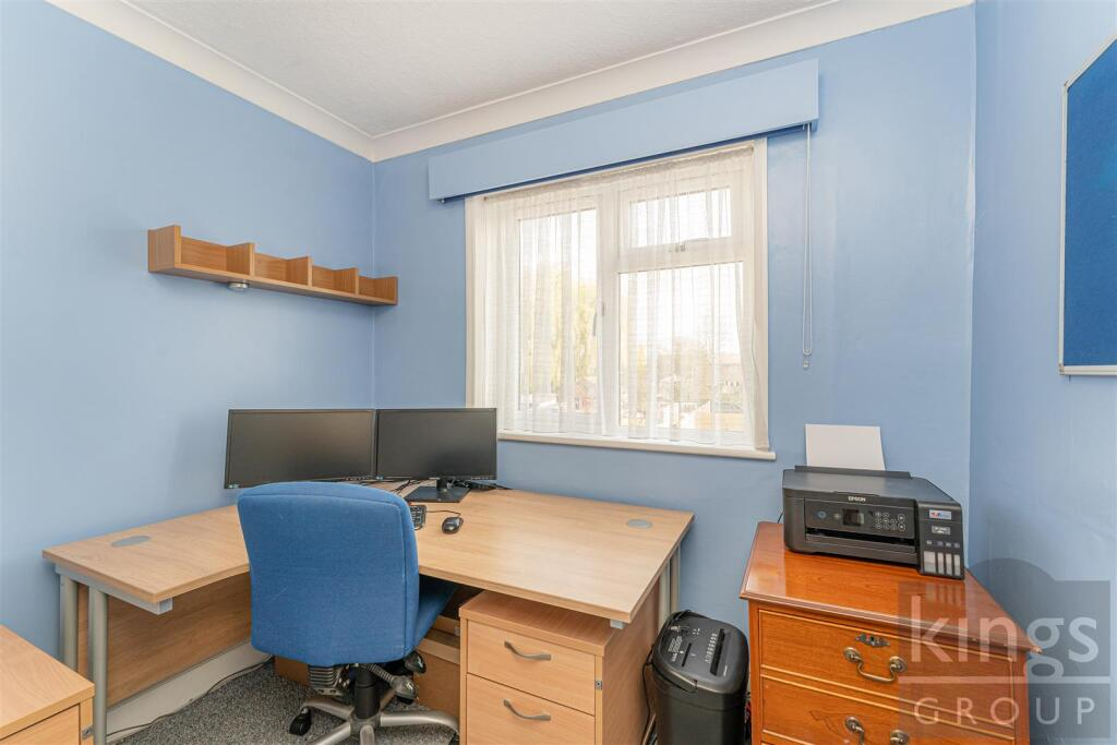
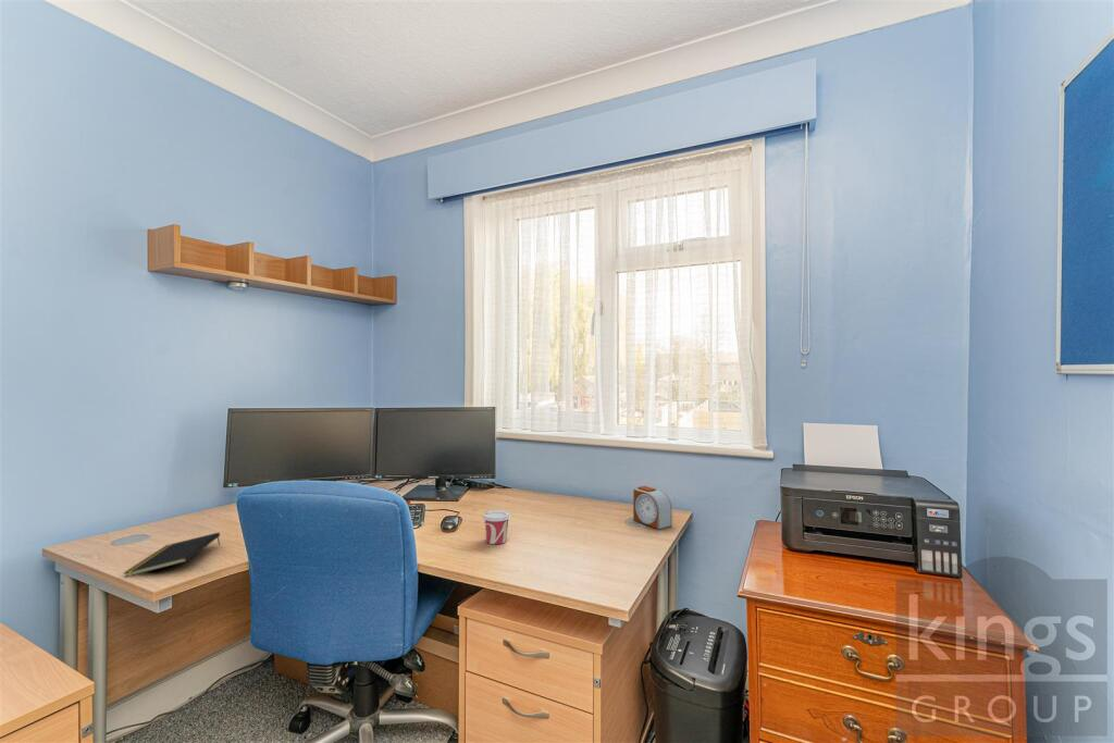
+ cup (496, 527)
+ notepad (175, 553)
+ alarm clock (651, 506)
